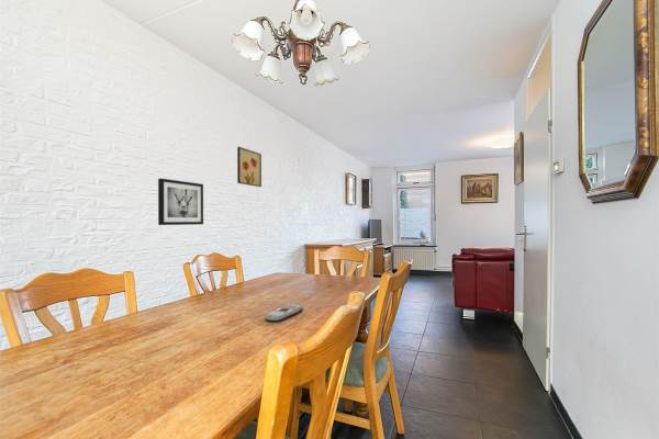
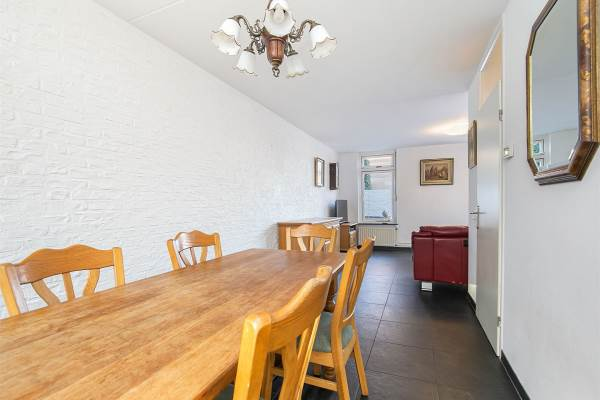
- remote control (283, 312)
- wall art (249, 167)
- wall art (182, 203)
